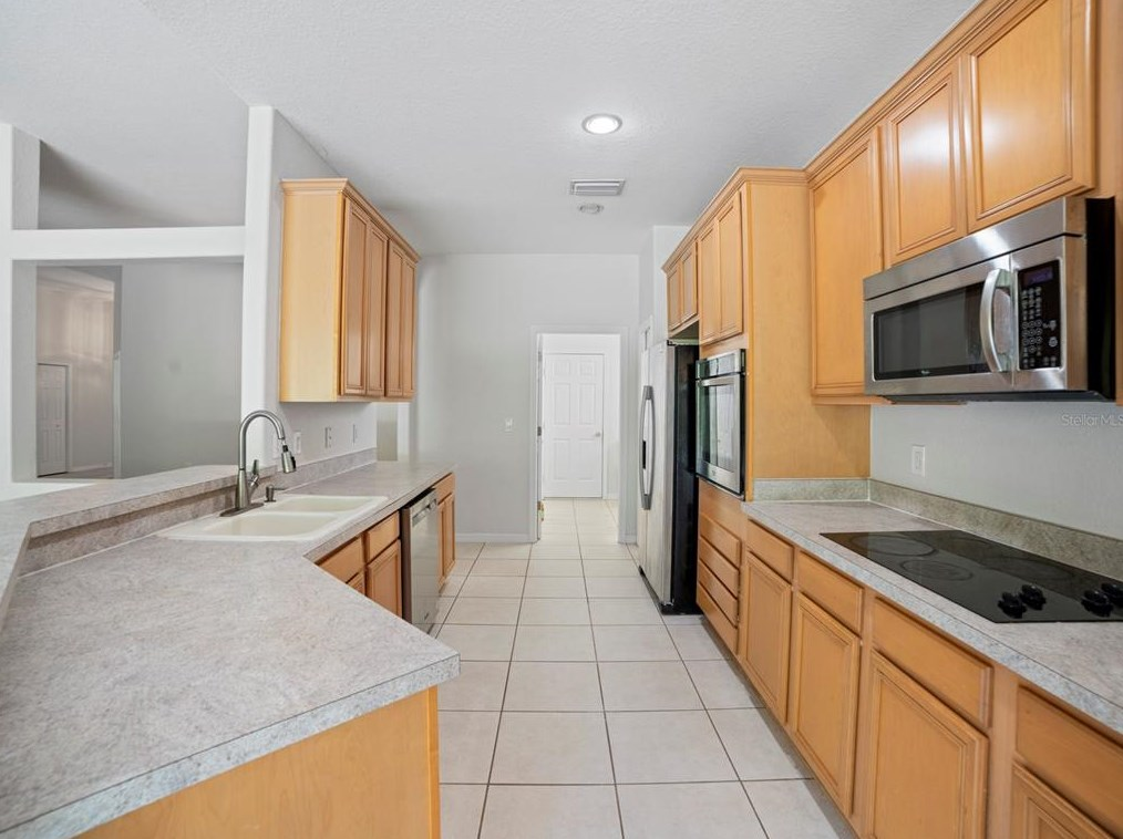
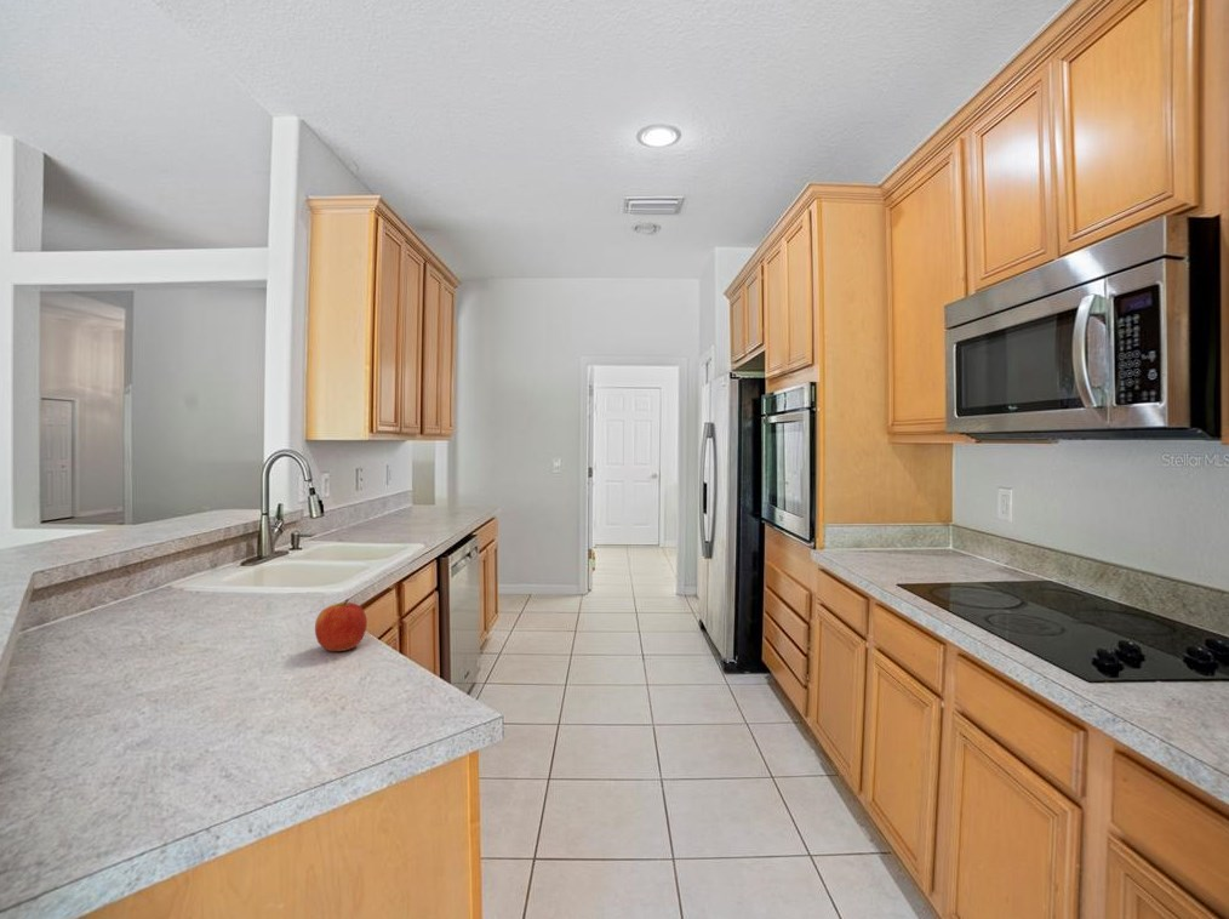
+ apple (341, 623)
